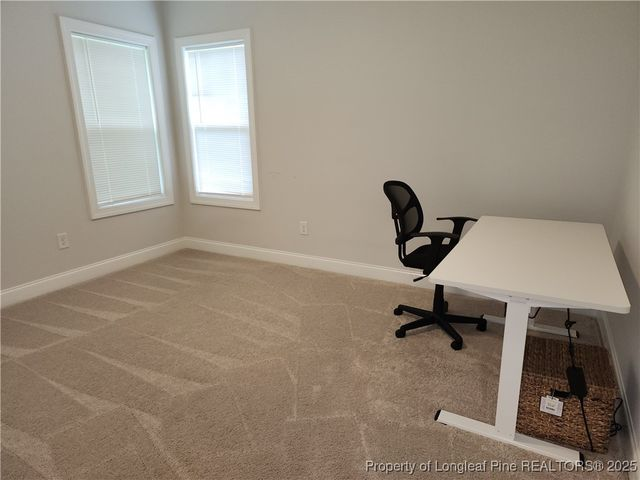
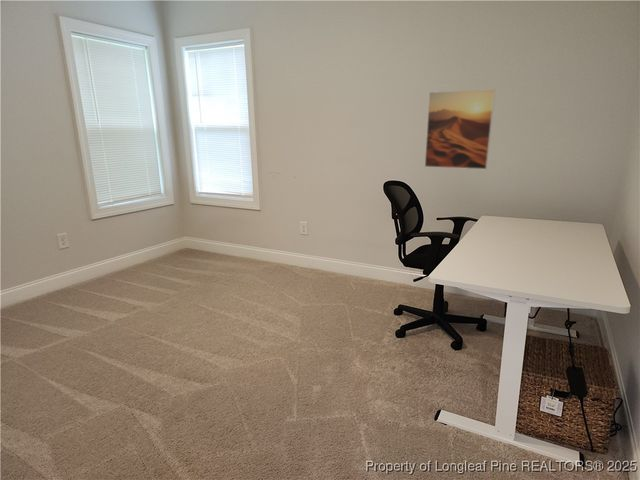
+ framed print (457, 130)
